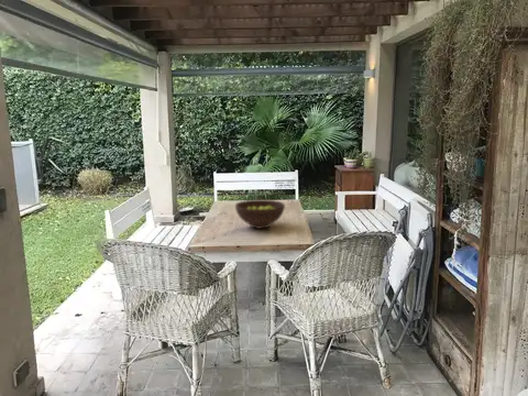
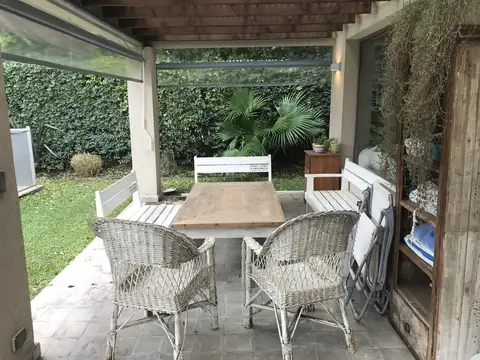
- fruit bowl (260, 215)
